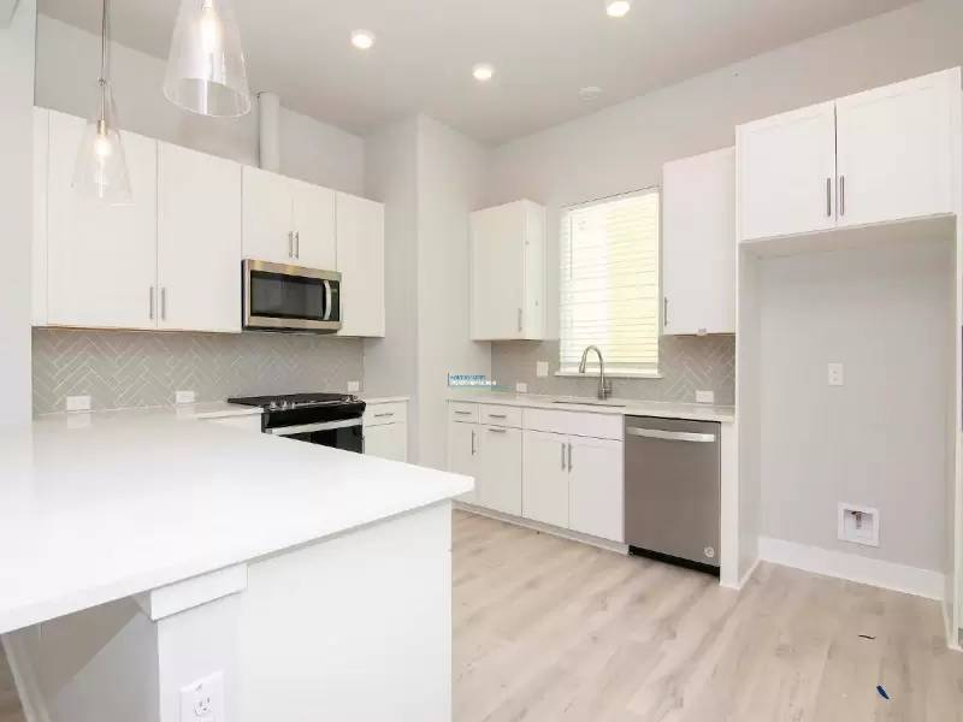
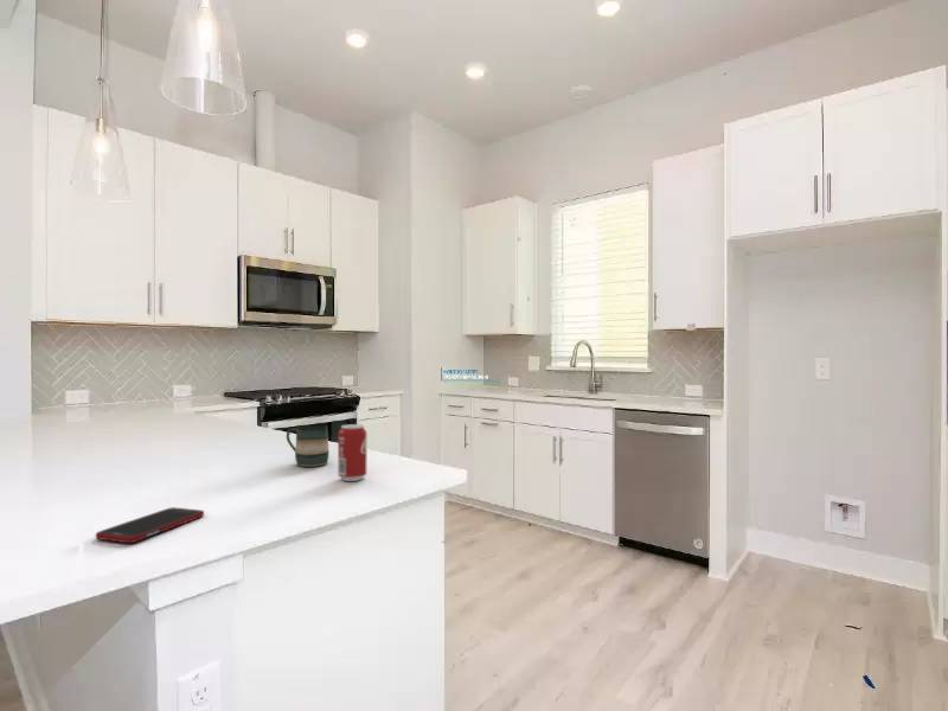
+ beverage can (352, 451)
+ cell phone (153, 524)
+ mug (306, 444)
